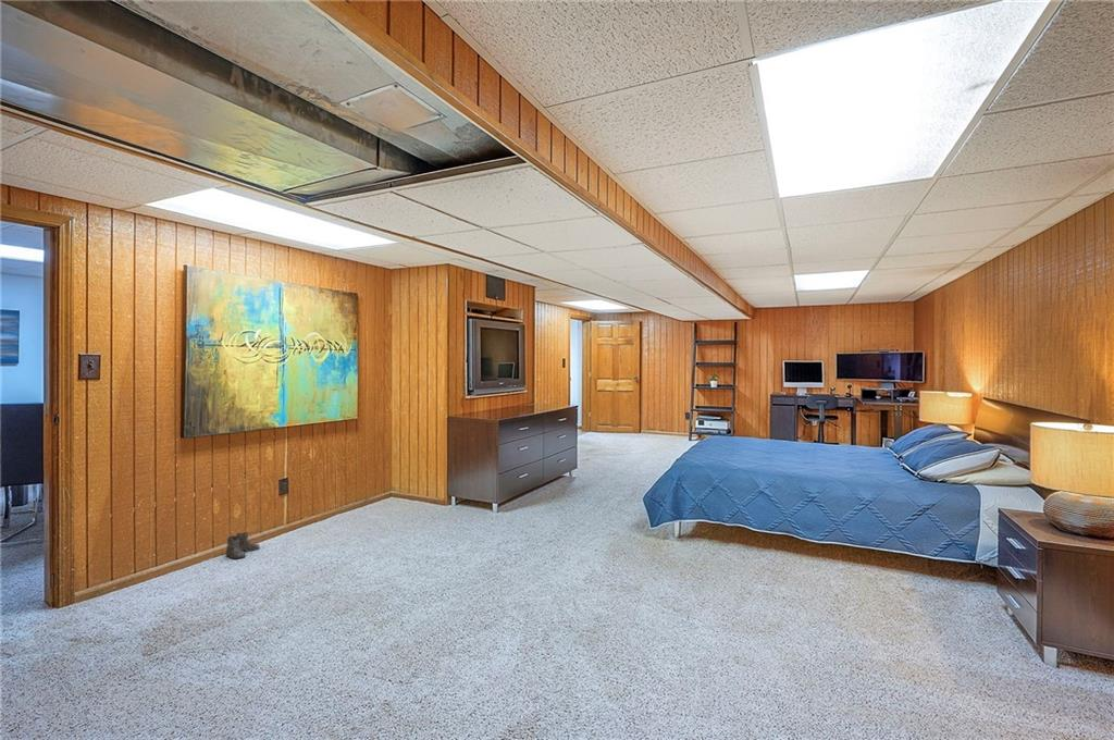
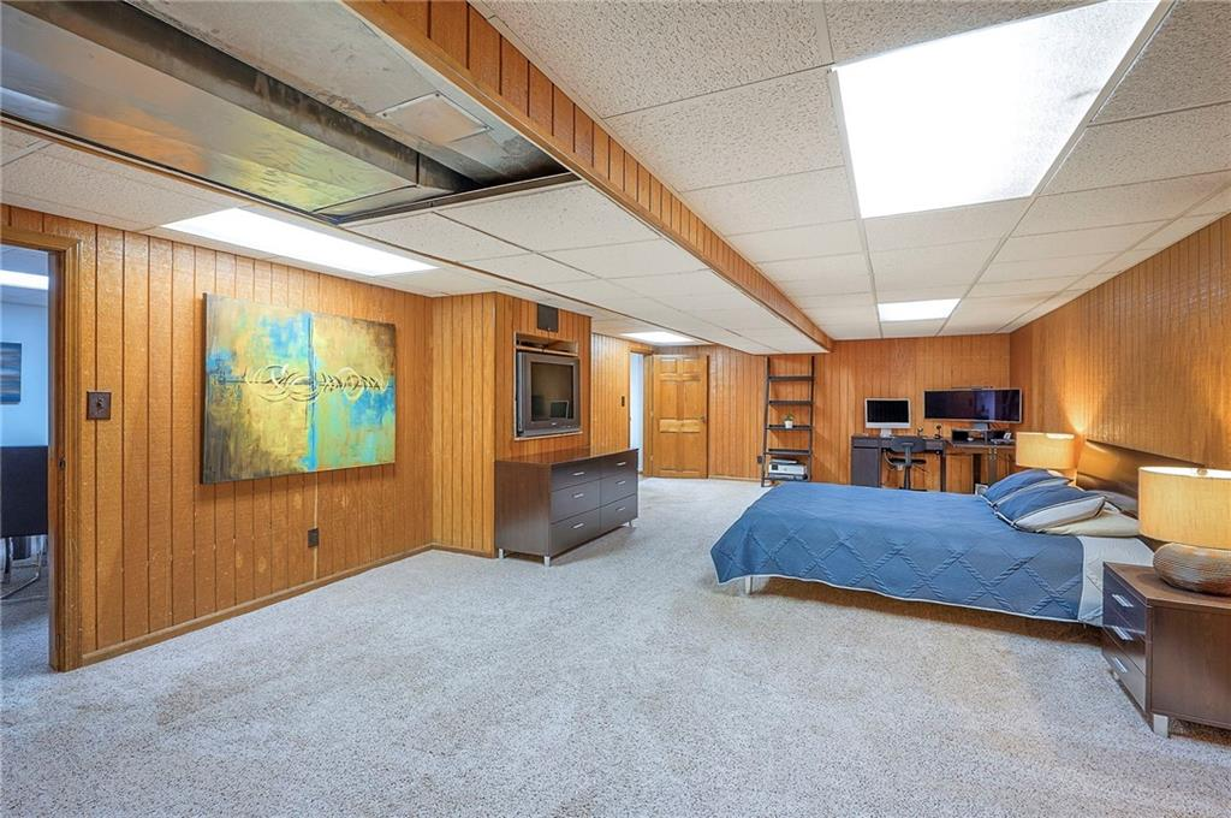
- boots (240, 544)
